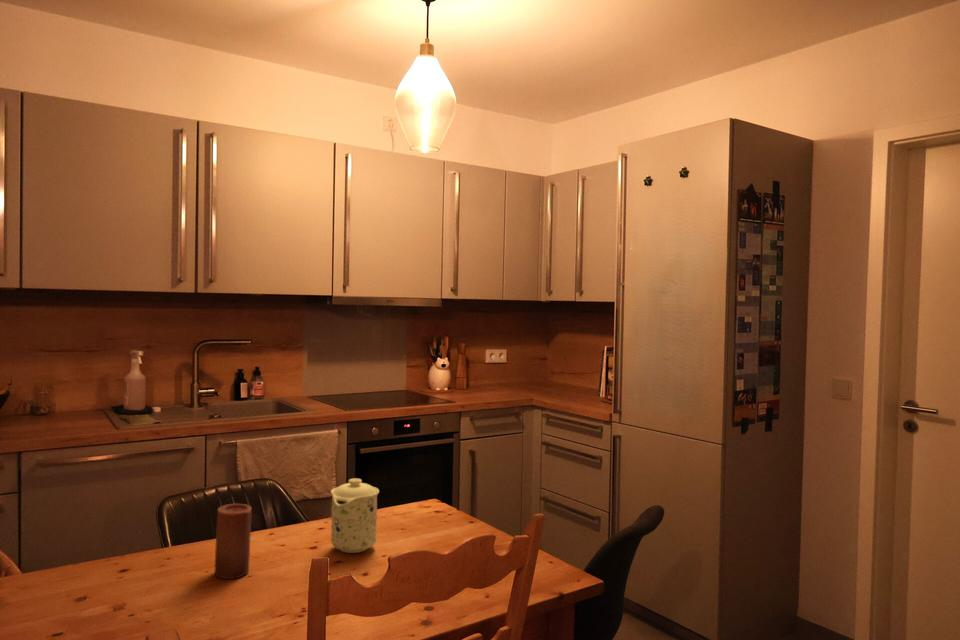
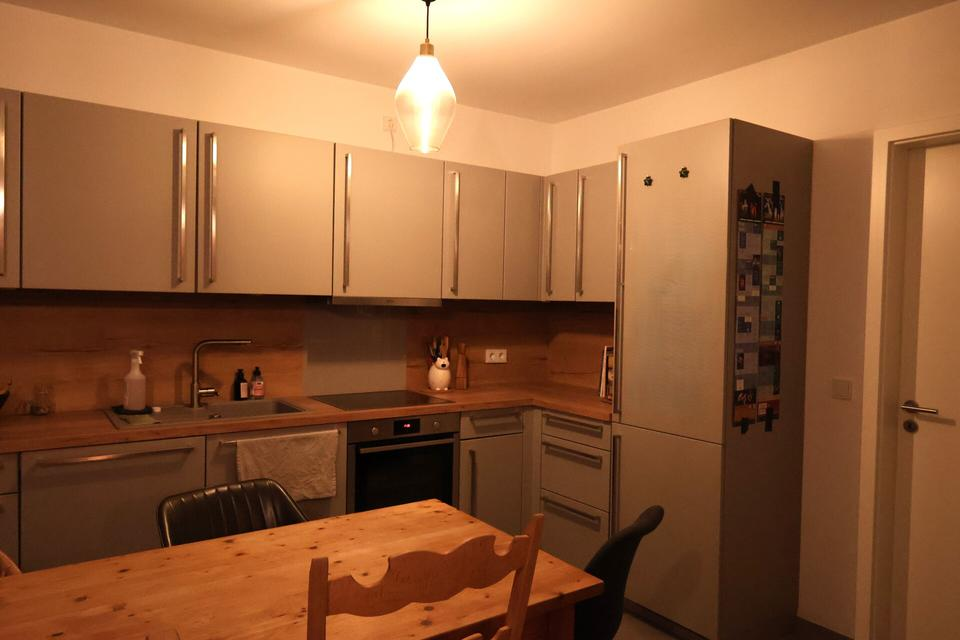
- mug (356, 513)
- candle (233, 540)
